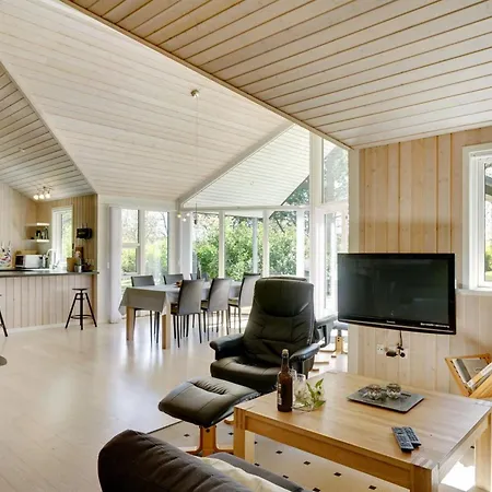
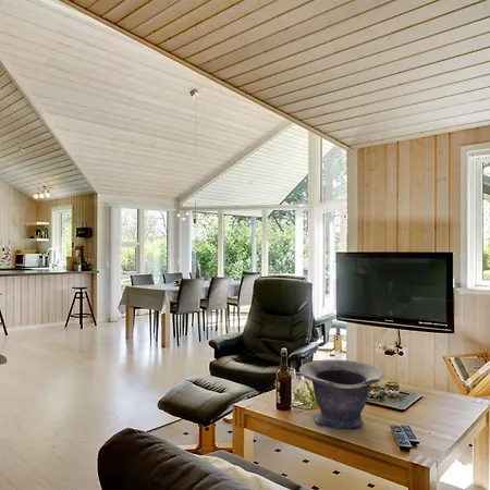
+ decorative bowl (340, 393)
